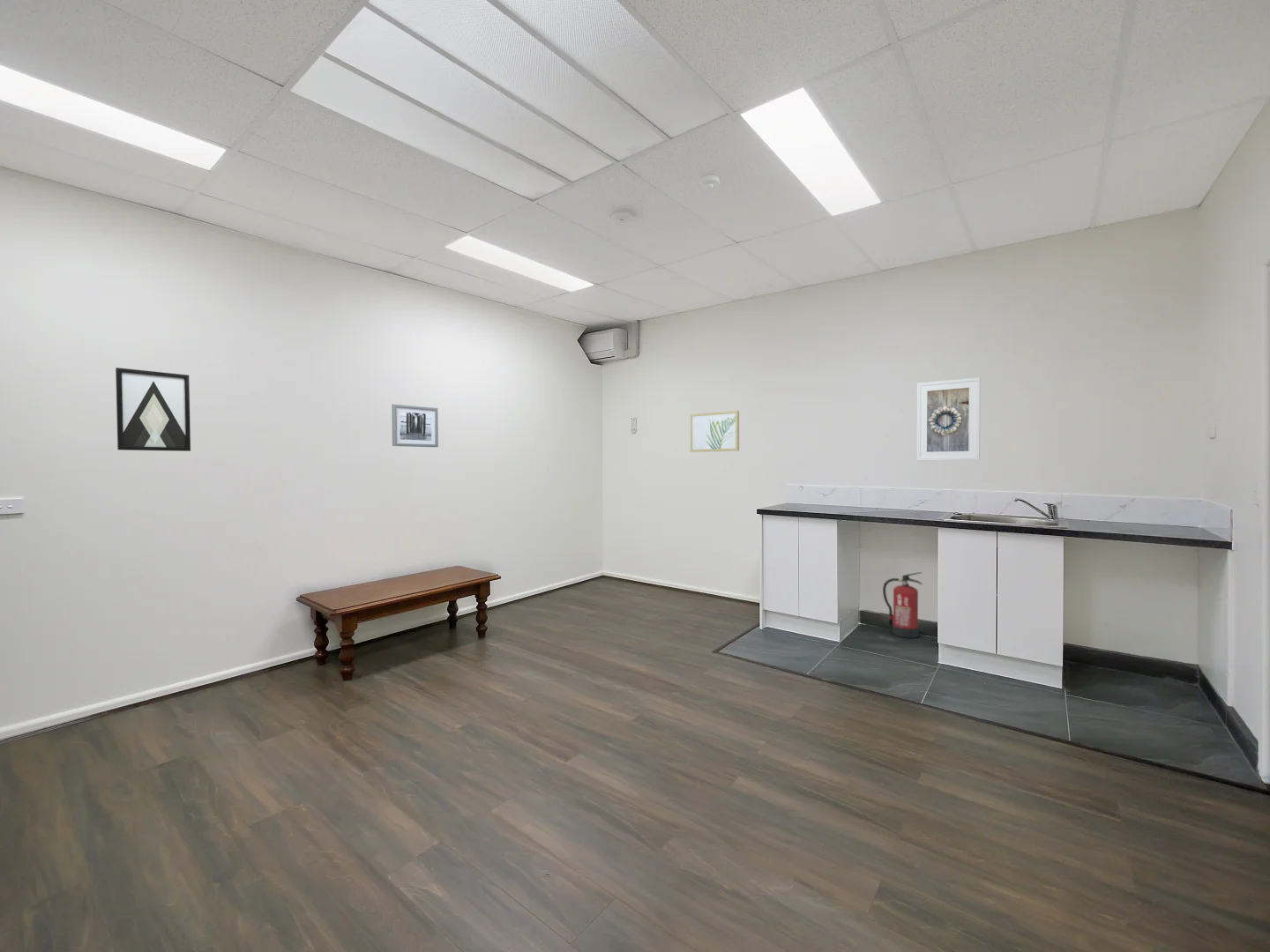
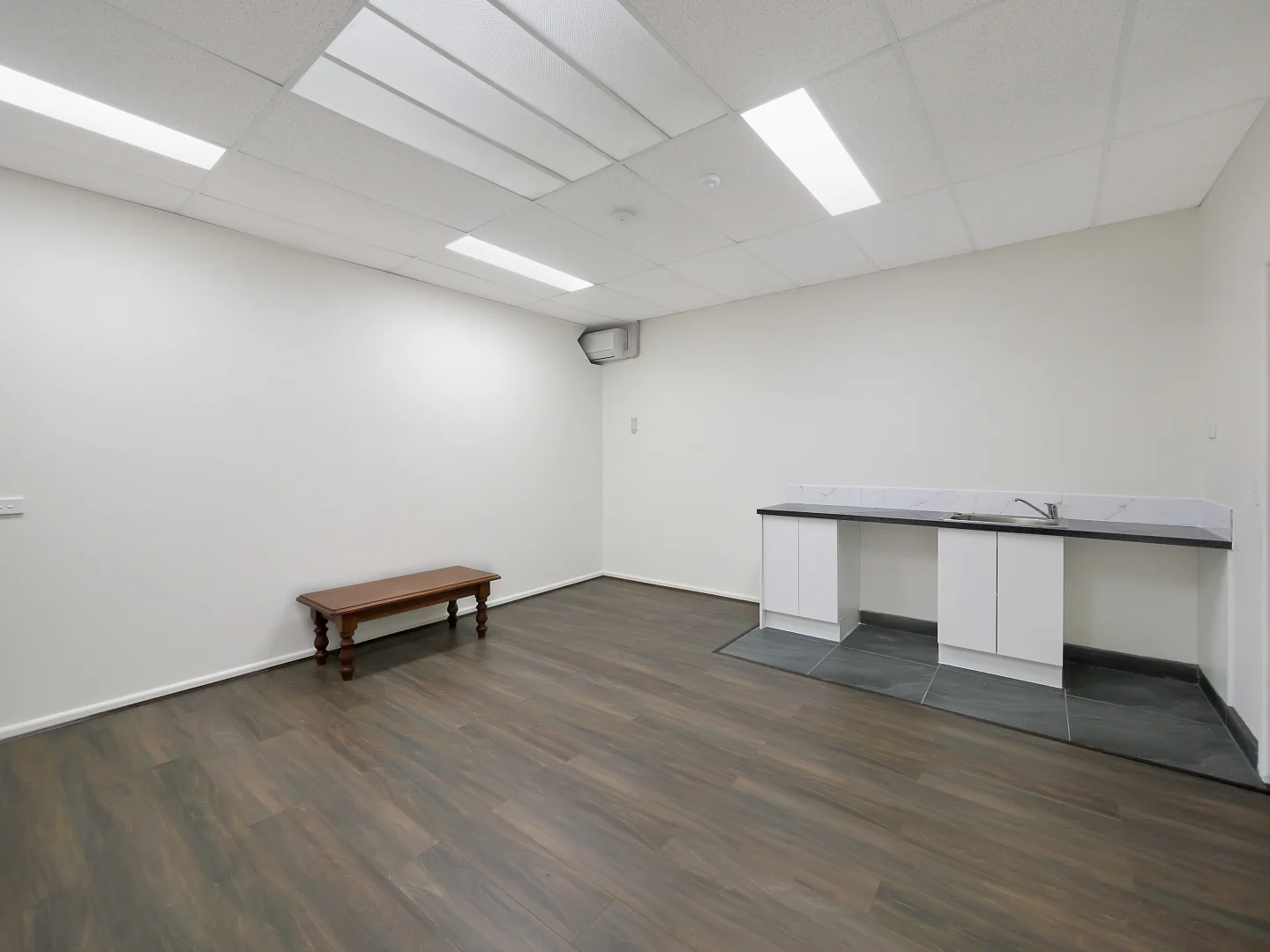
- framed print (947, 420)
- wall art (154, 411)
- wall art (713, 432)
- fire extinguisher (901, 601)
- wall art (415, 426)
